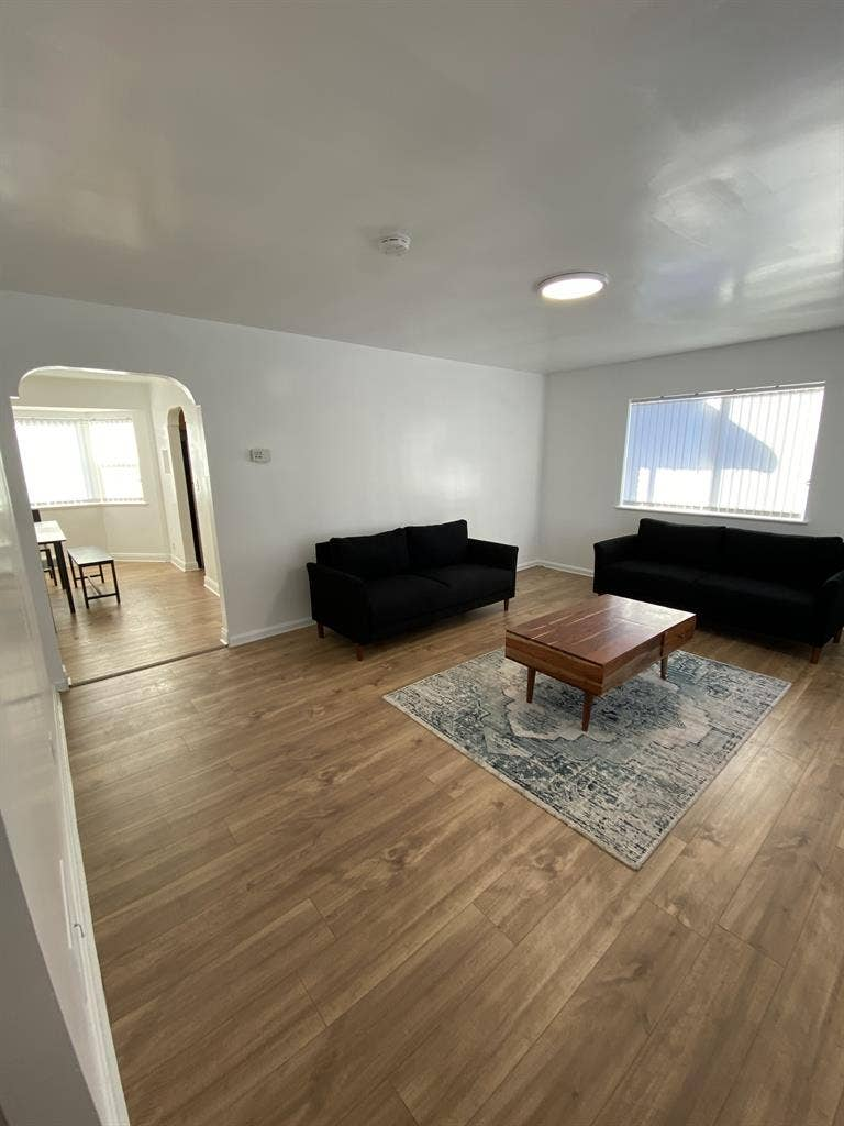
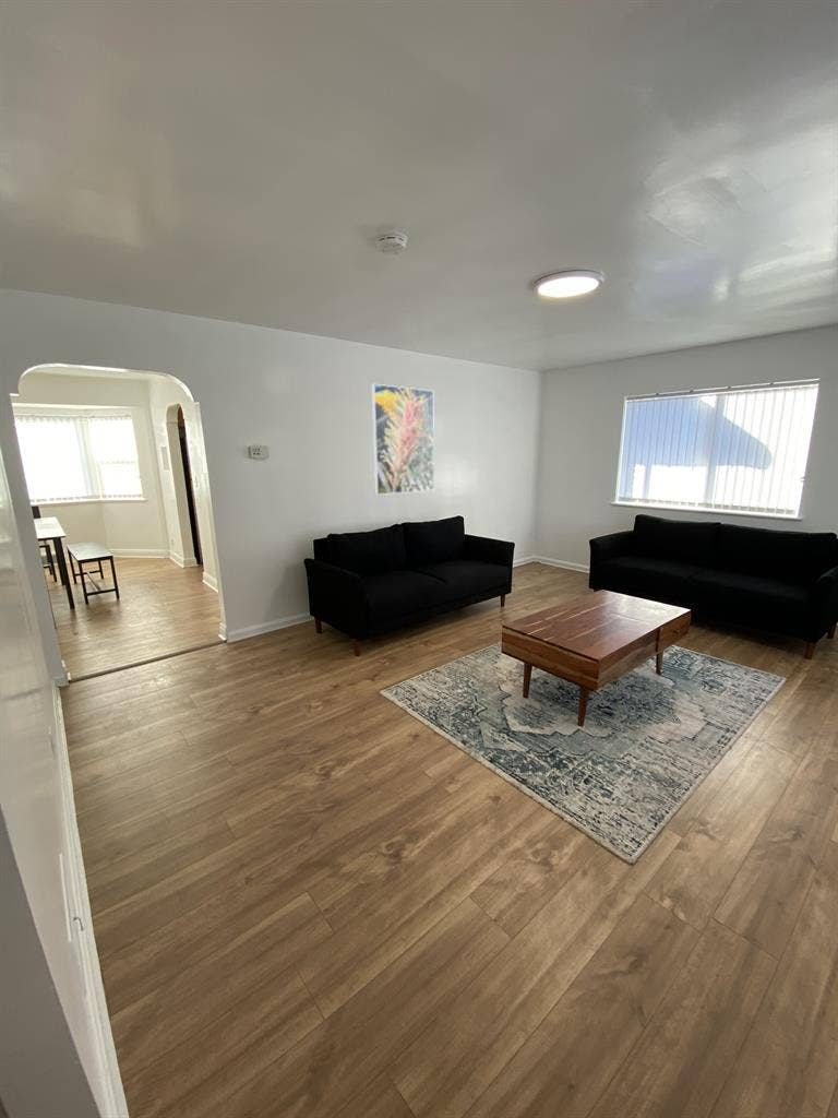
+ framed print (405, 441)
